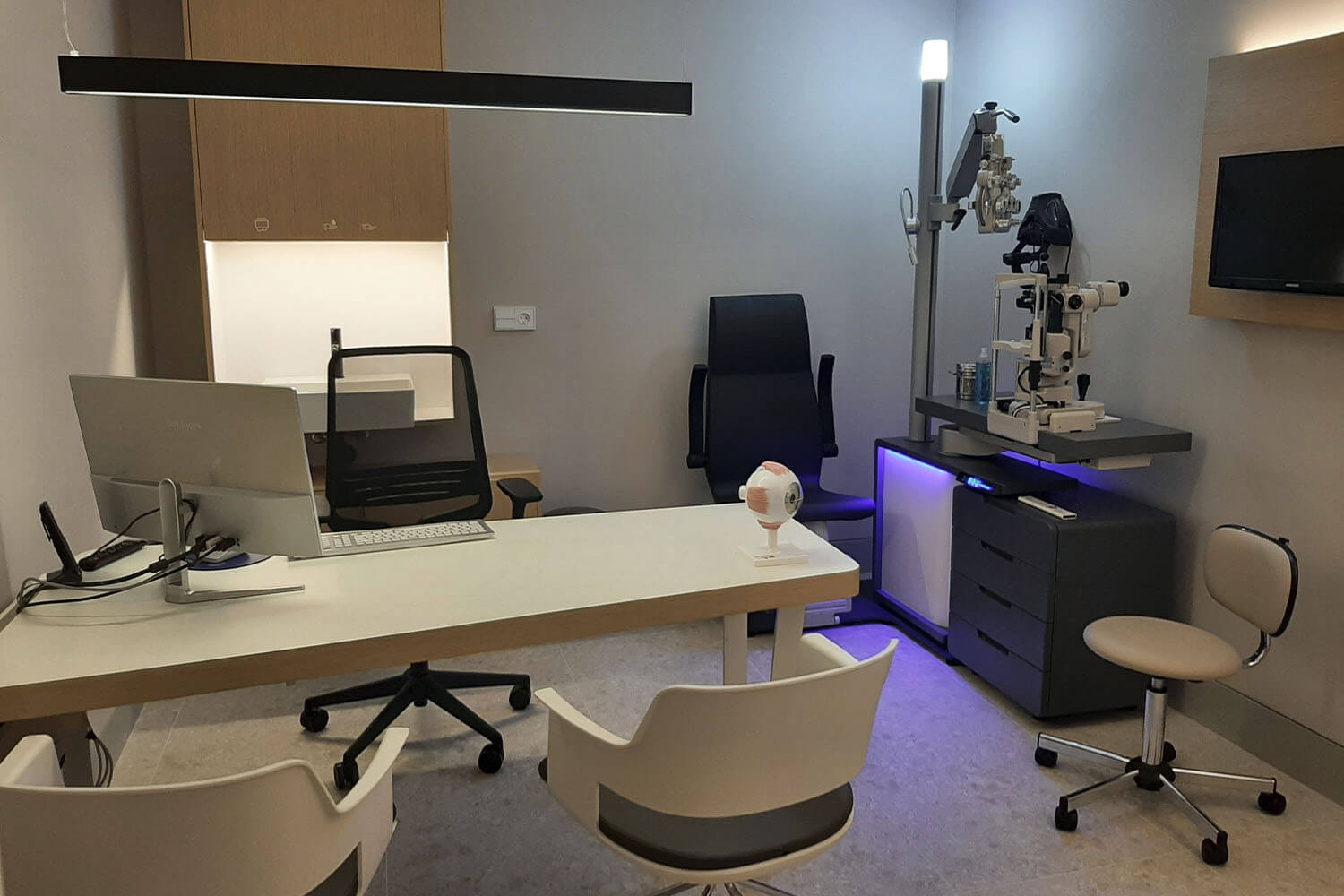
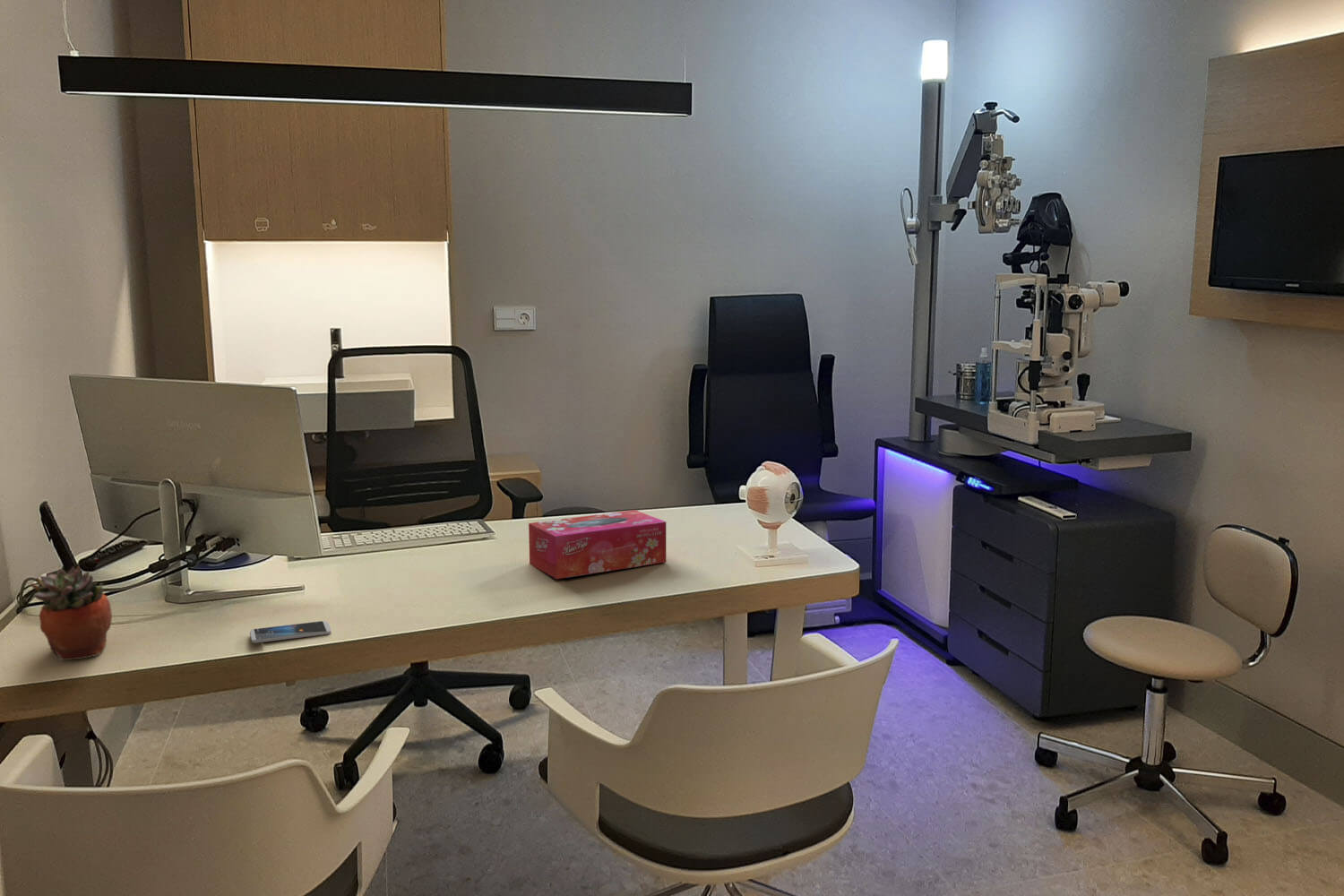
+ tissue box (598, 542)
+ smartphone (290, 632)
+ succulent planter (72, 607)
